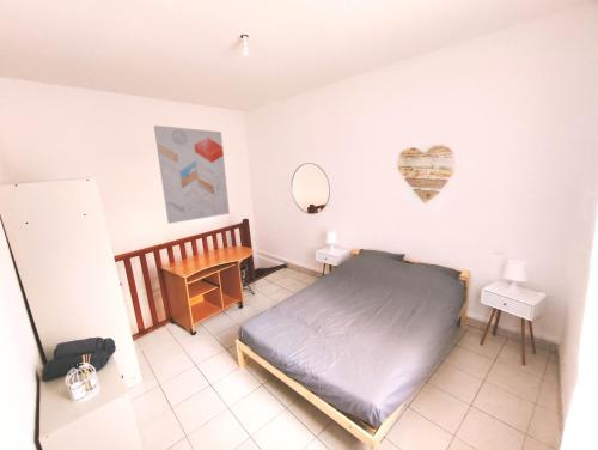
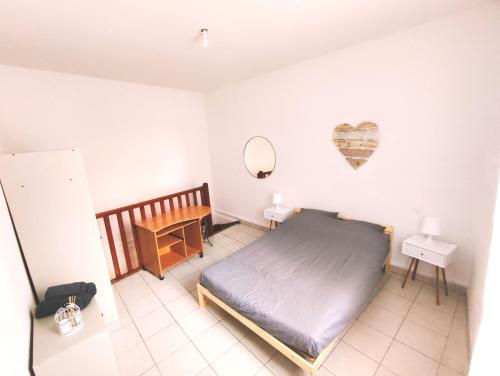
- wall art (195, 175)
